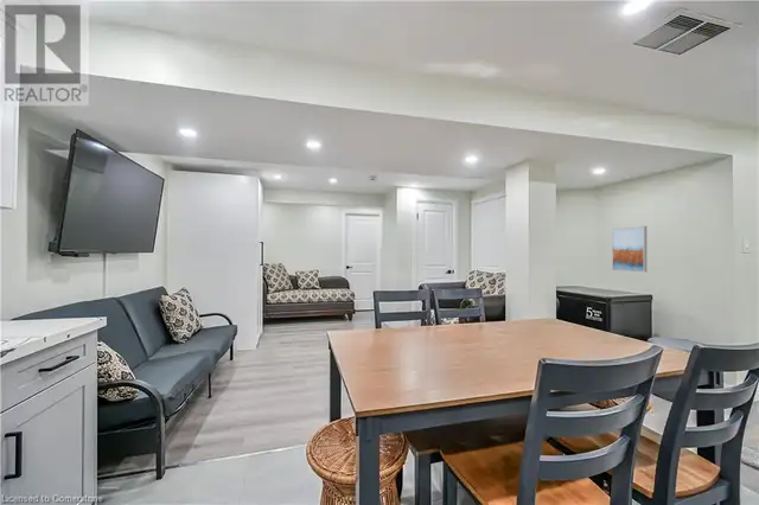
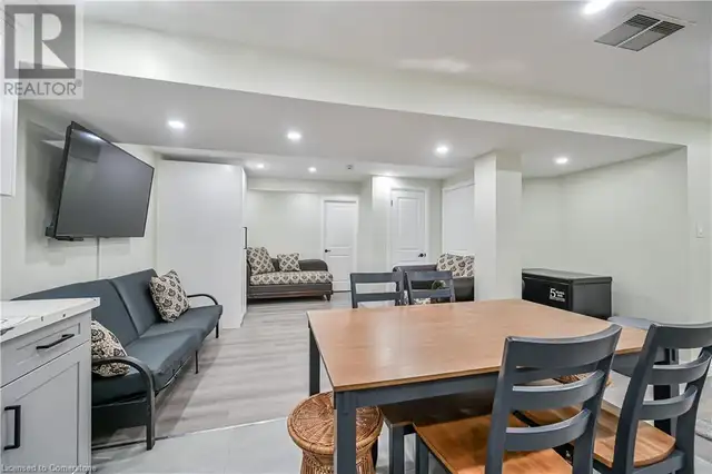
- wall art (629, 249)
